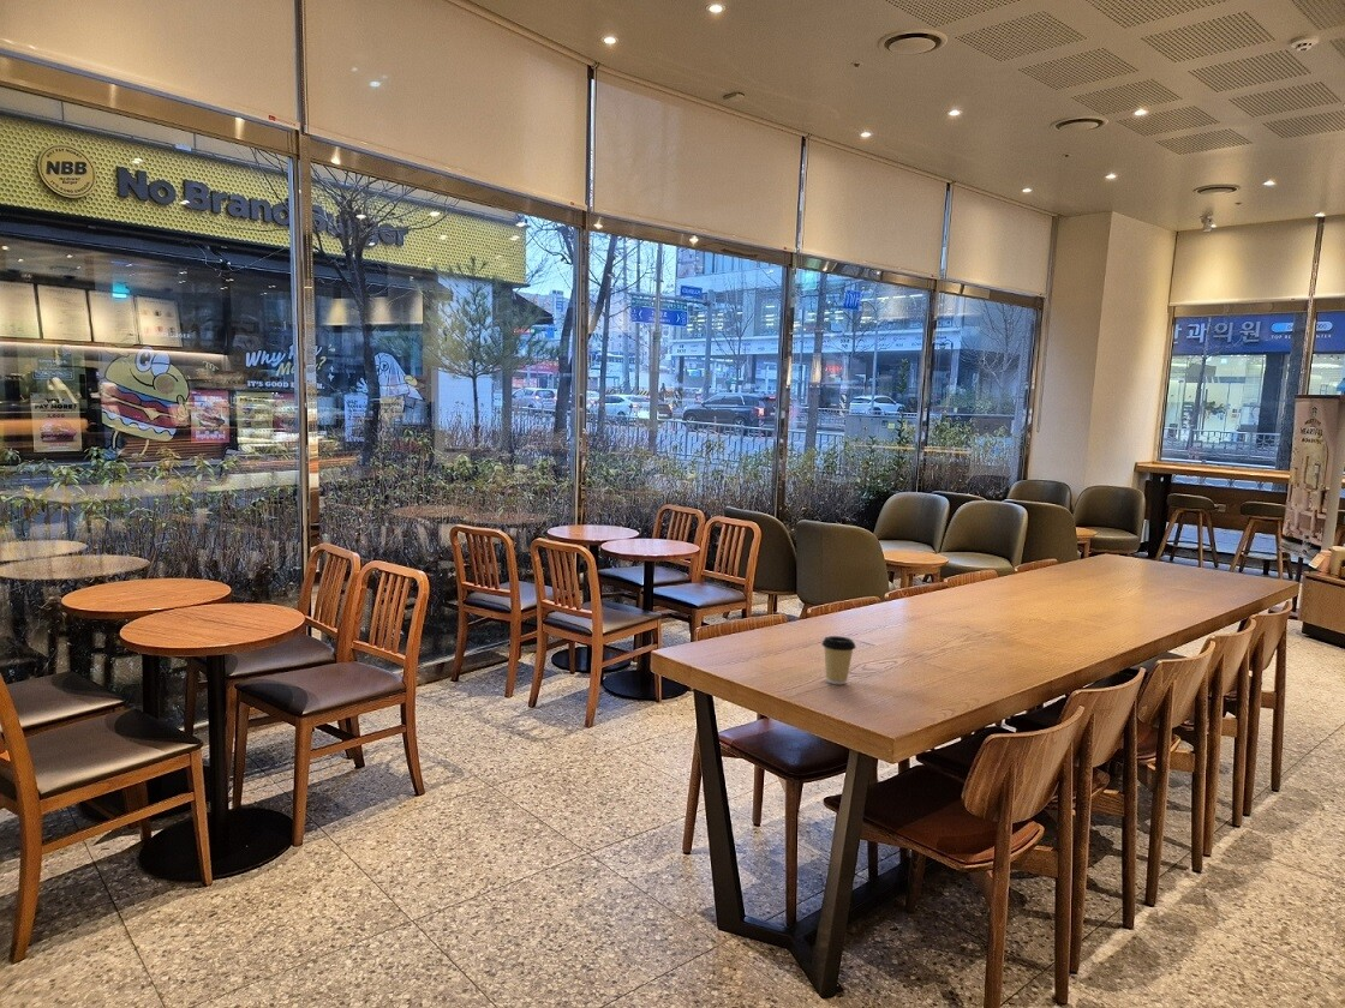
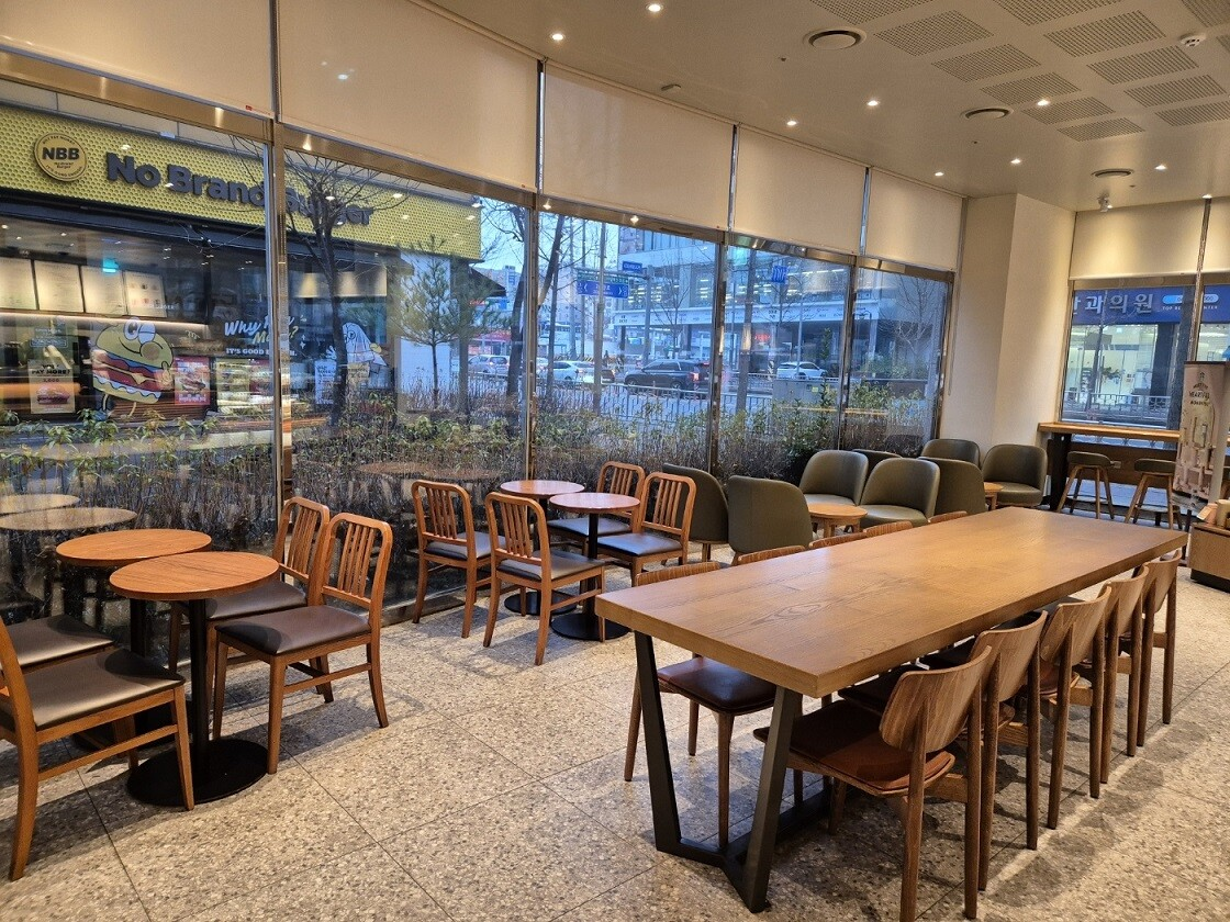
- coffee cup (837, 659)
